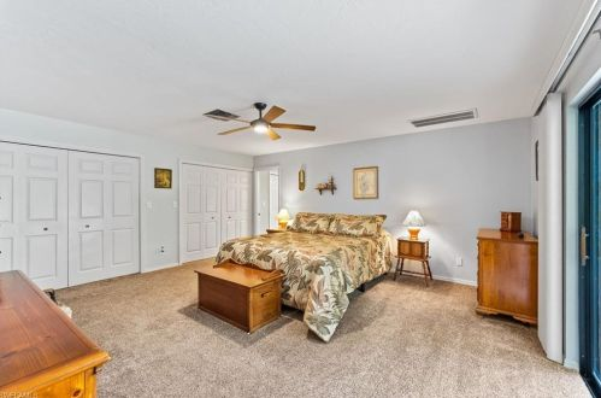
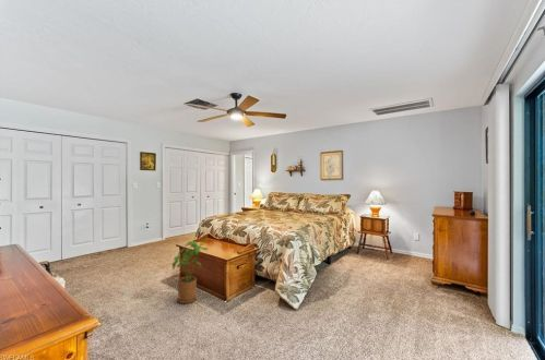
+ house plant (187, 272)
